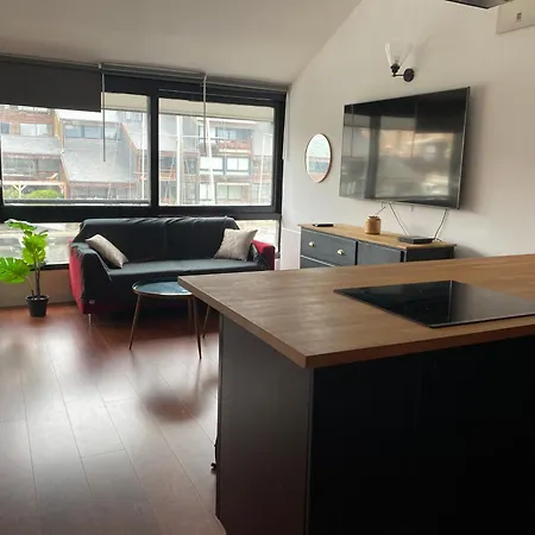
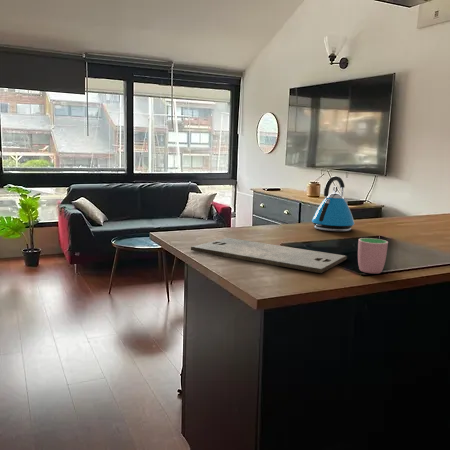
+ cutting board (267, 252)
+ kettle (333, 202)
+ cup (373, 255)
